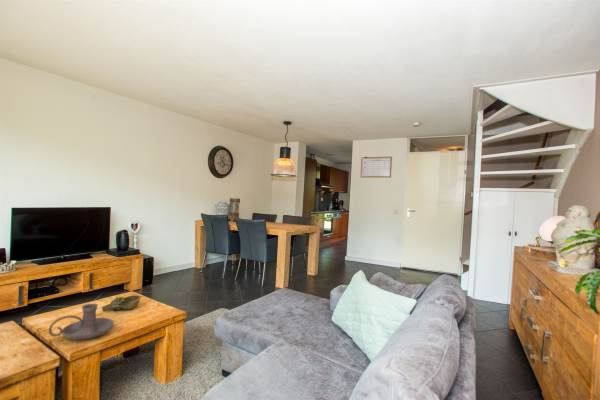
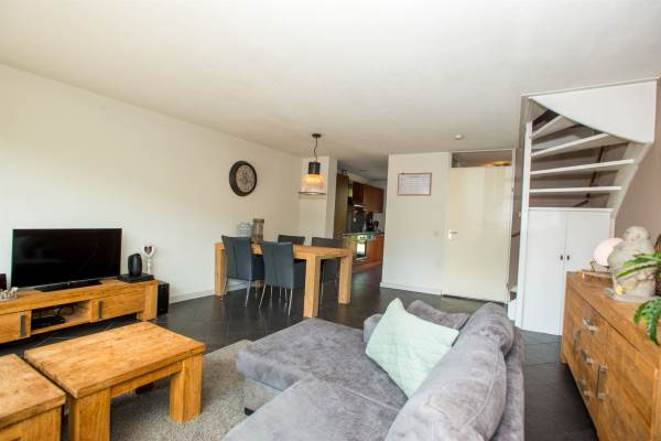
- candle holder (83, 321)
- decorative bowl (121, 303)
